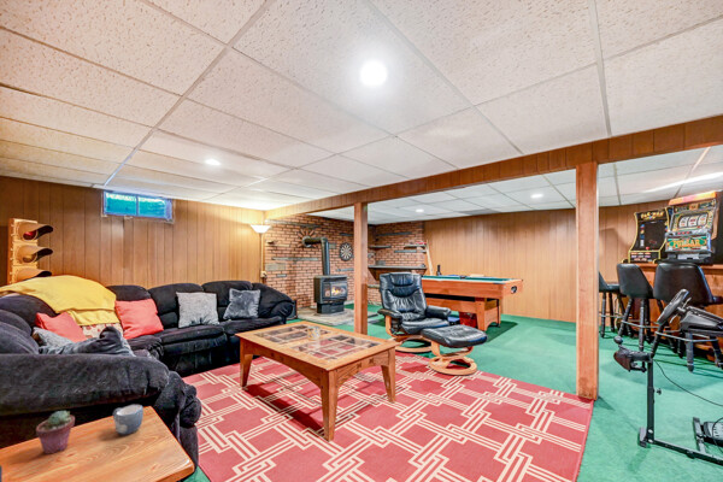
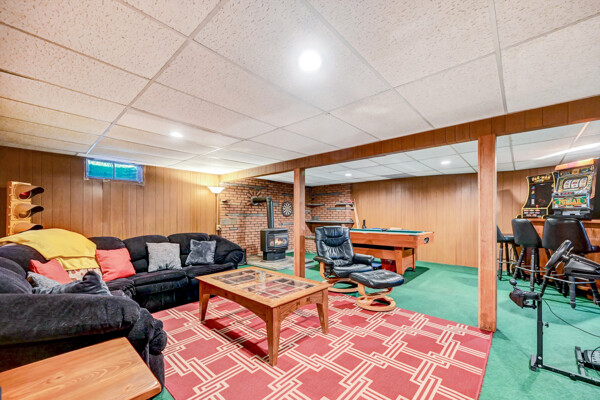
- potted succulent (55, 429)
- mug (125, 419)
